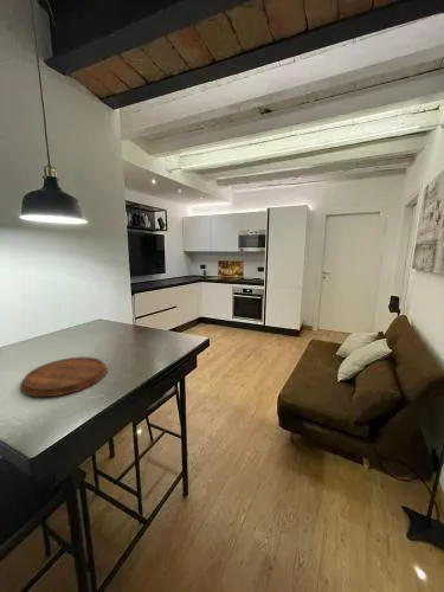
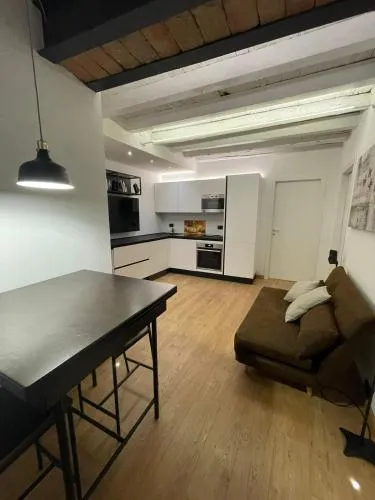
- cutting board (66, 373)
